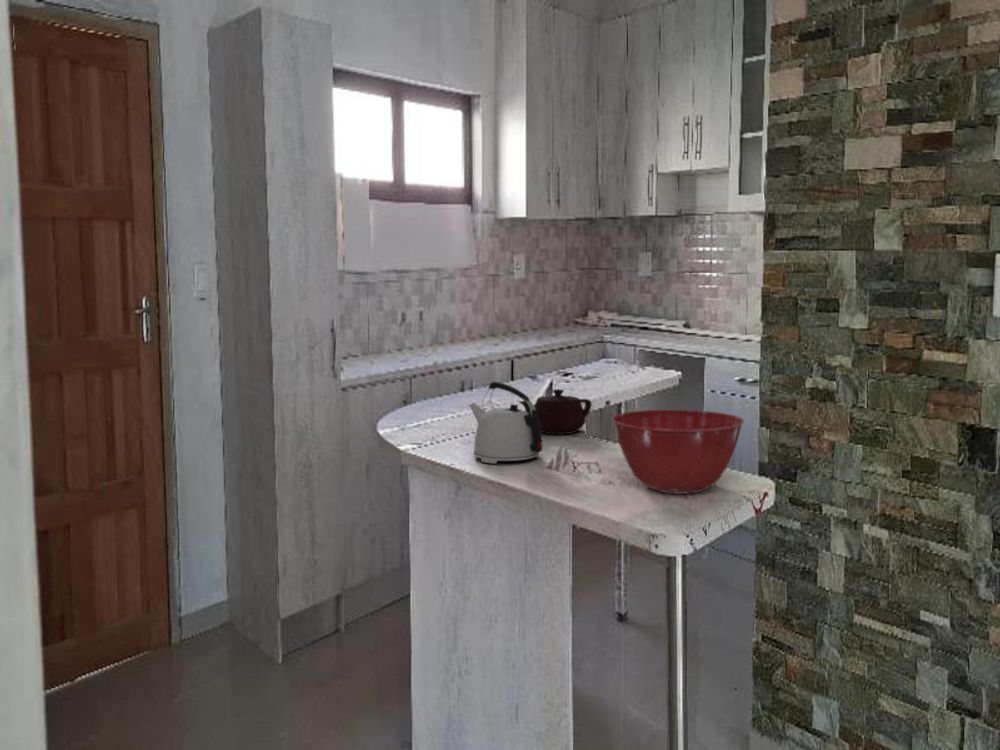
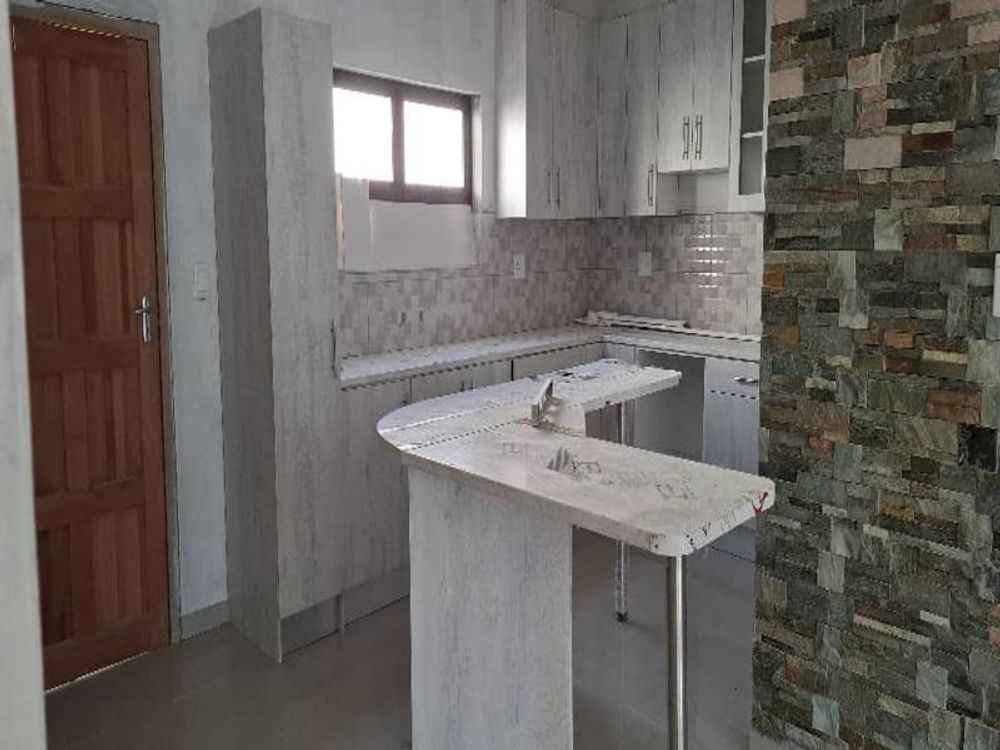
- teapot (555, 410)
- mixing bowl (676, 452)
- kettle (504, 419)
